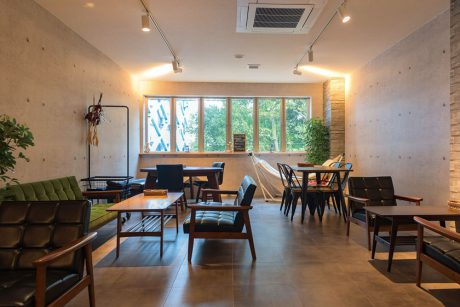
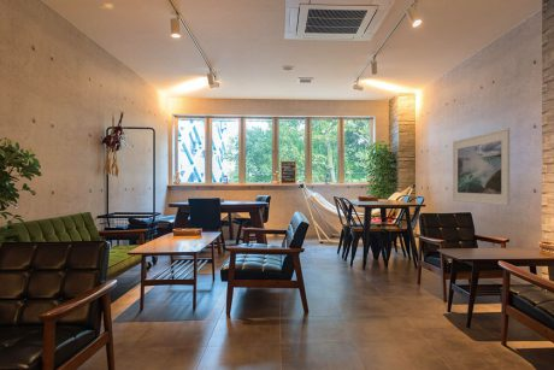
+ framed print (477, 169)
